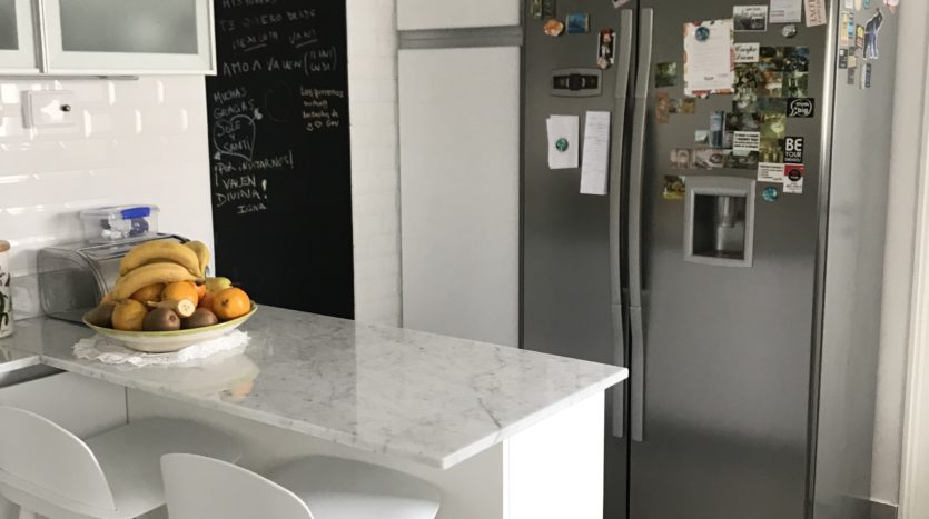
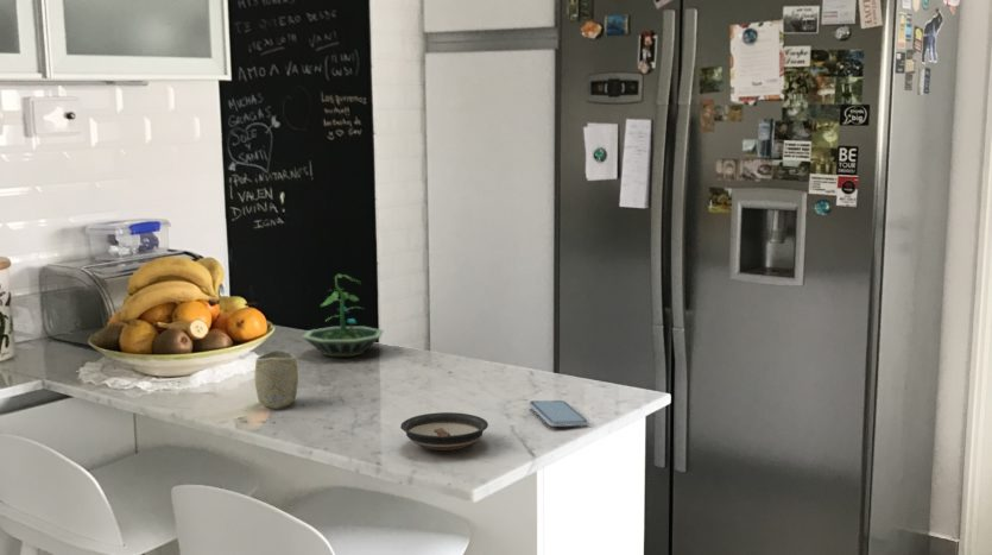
+ saucer (444, 434)
+ terrarium (342, 289)
+ cup (276, 379)
+ smartphone (557, 412)
